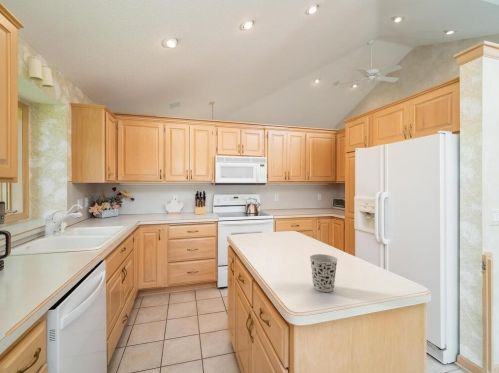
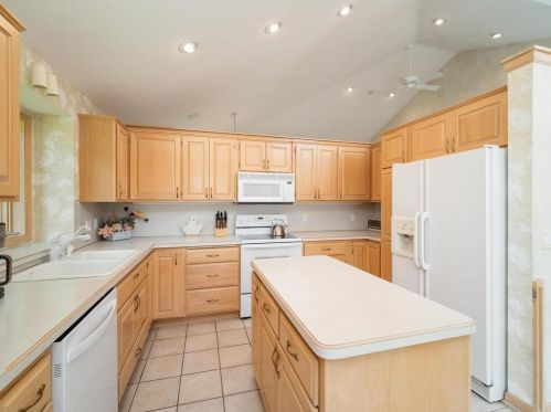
- cup (323, 273)
